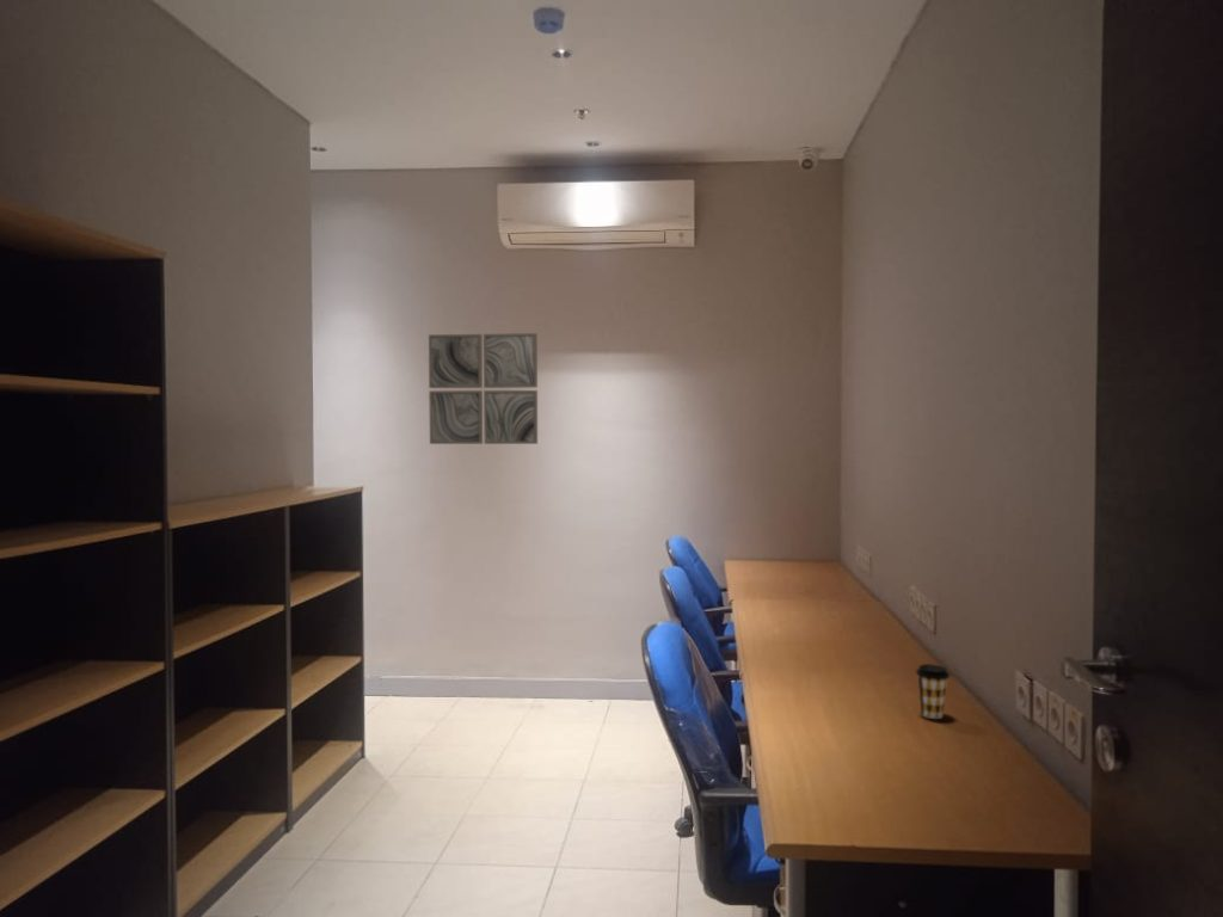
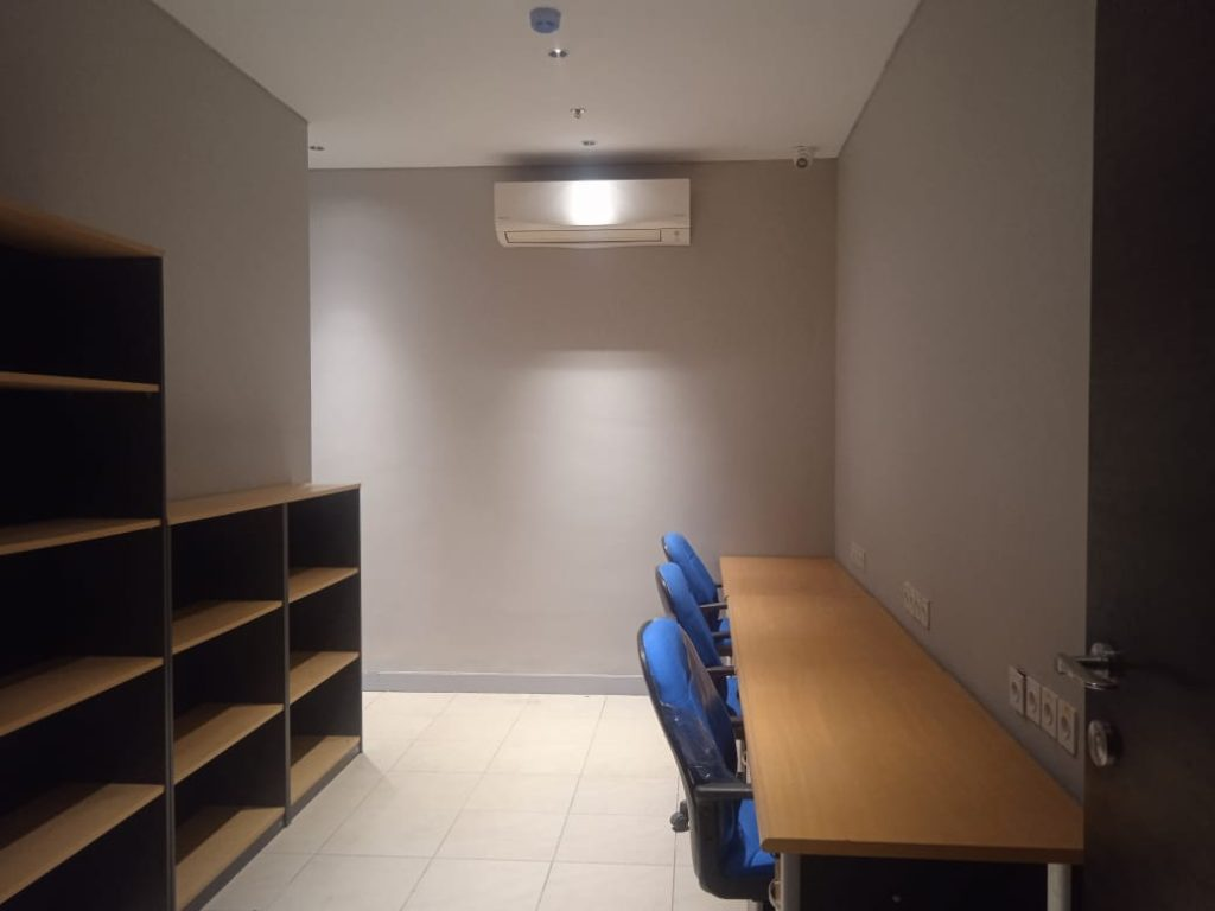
- coffee cup (932, 691)
- wall art (484, 390)
